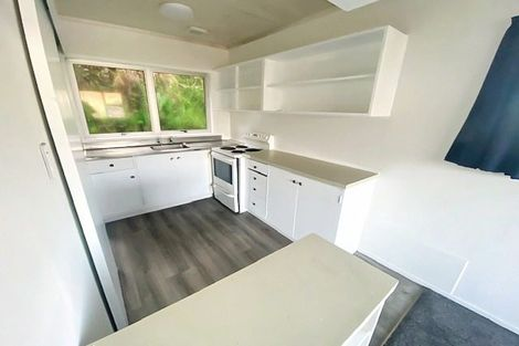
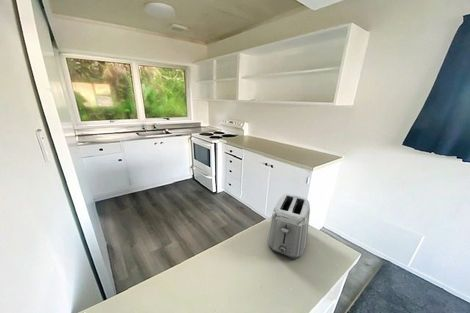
+ toaster (290, 221)
